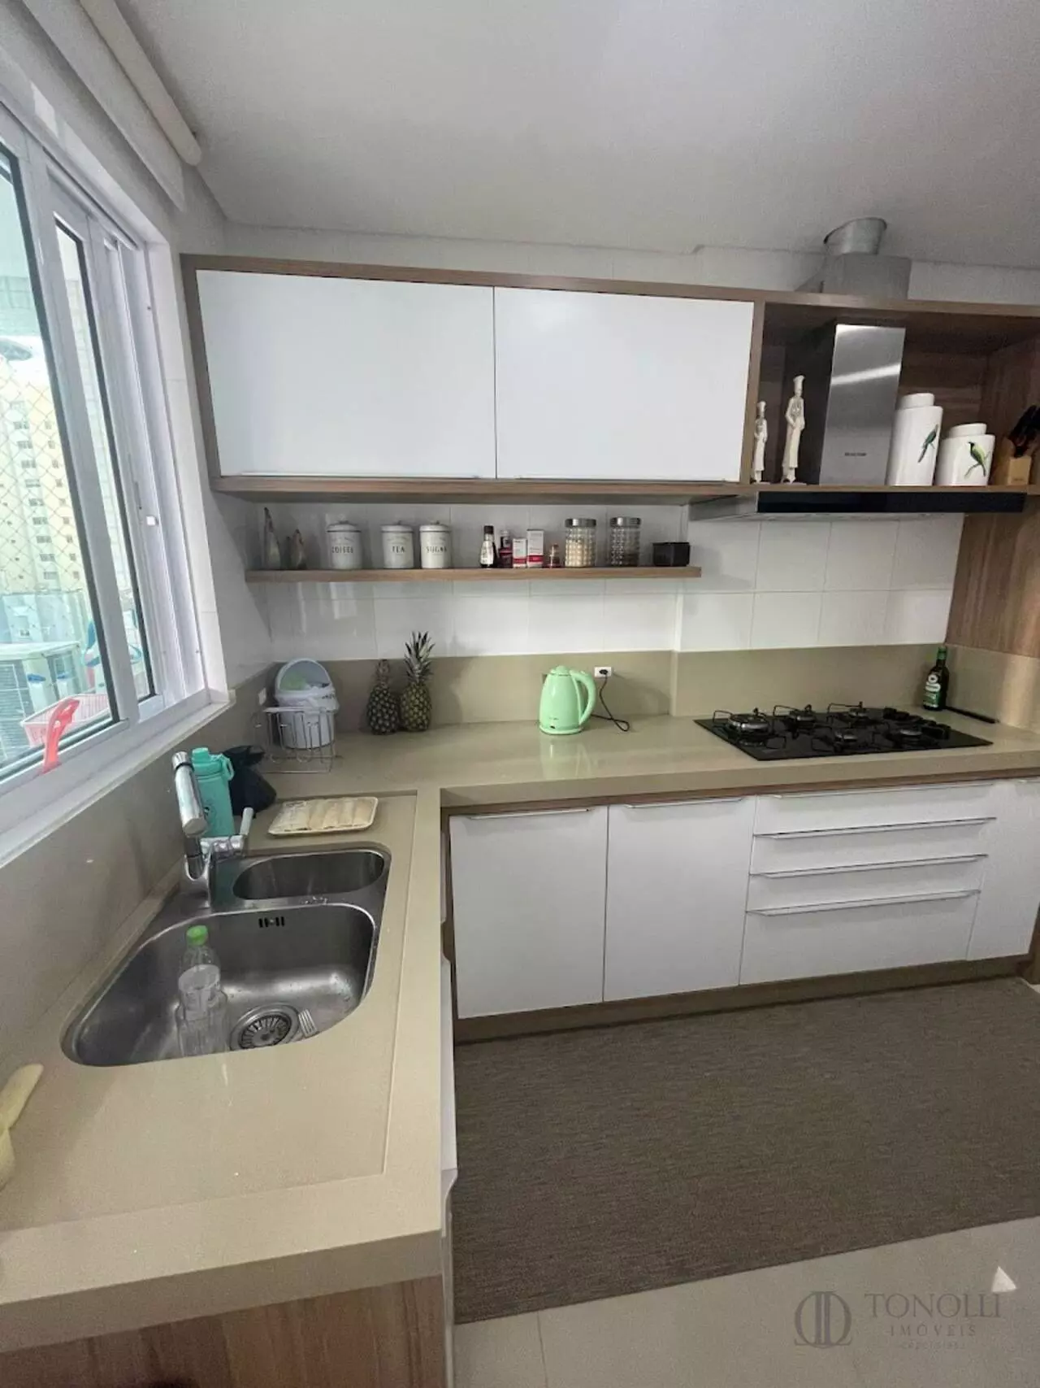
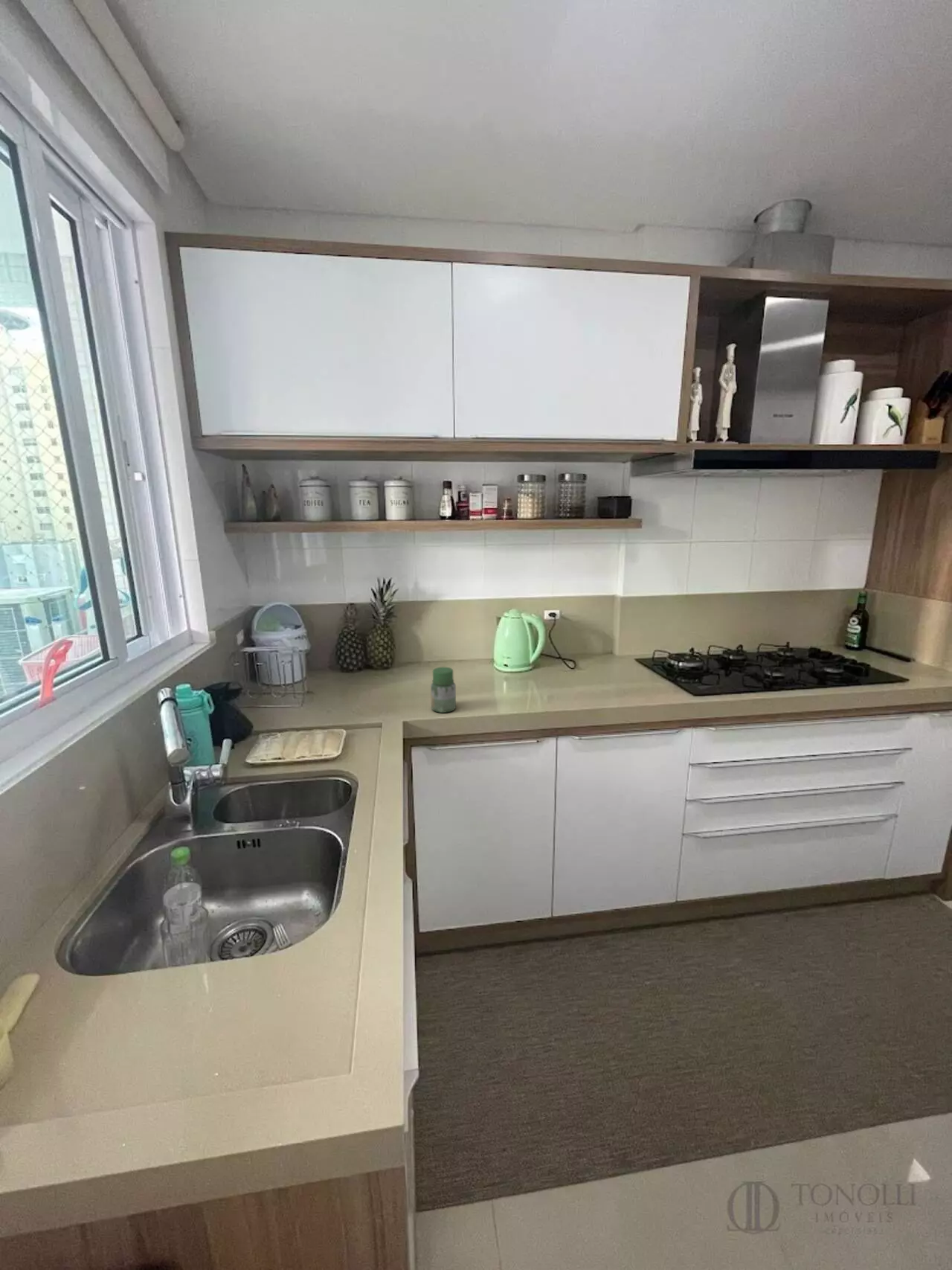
+ jar (443, 689)
